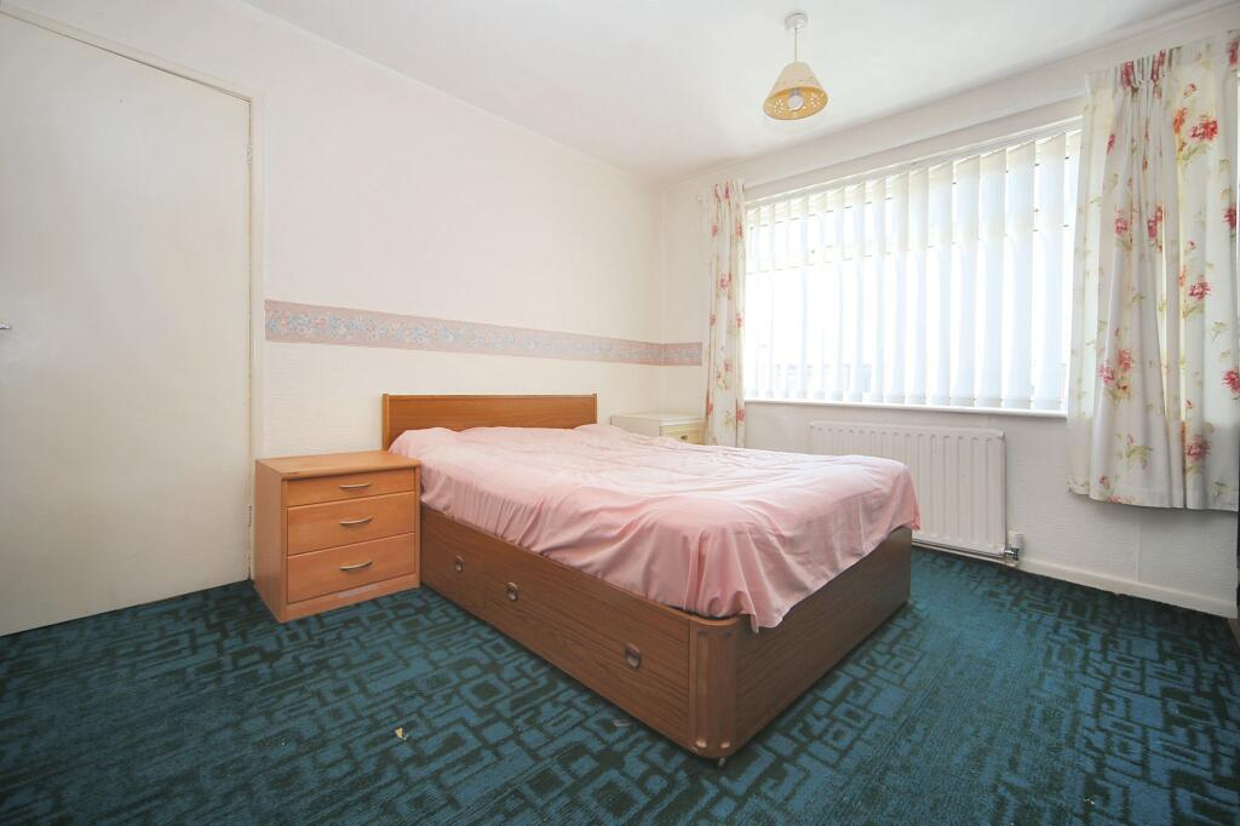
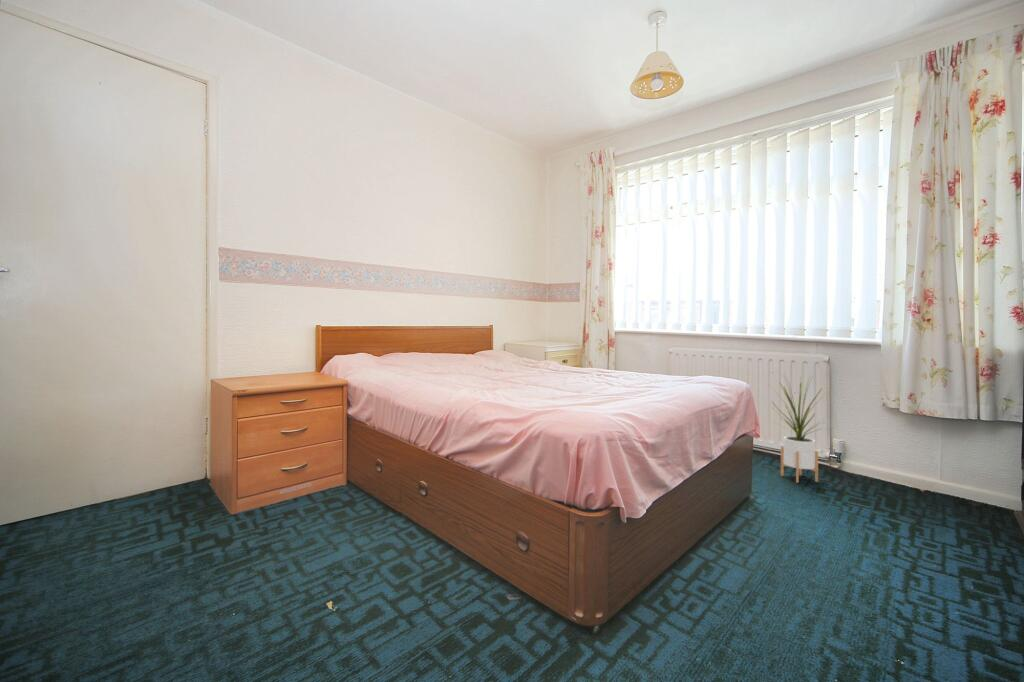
+ house plant (800, 426)
